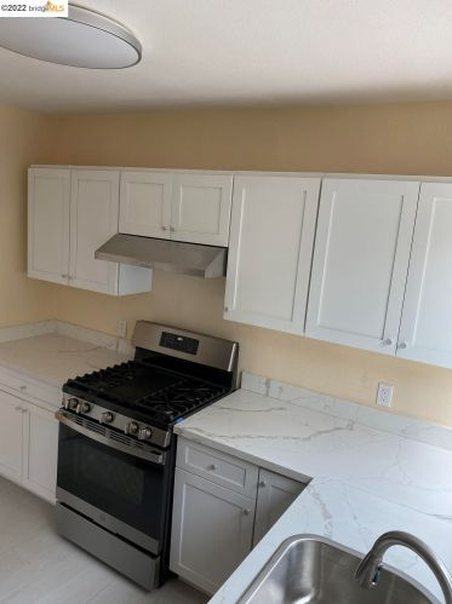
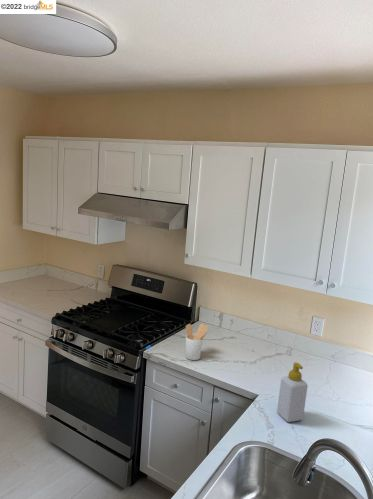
+ soap bottle (293, 390)
+ utensil holder (196, 341)
